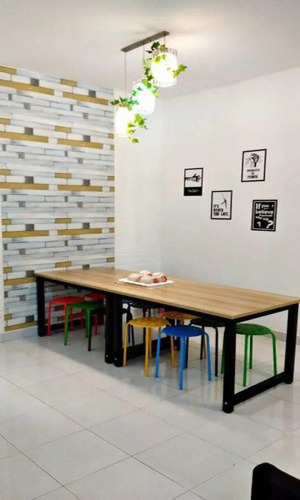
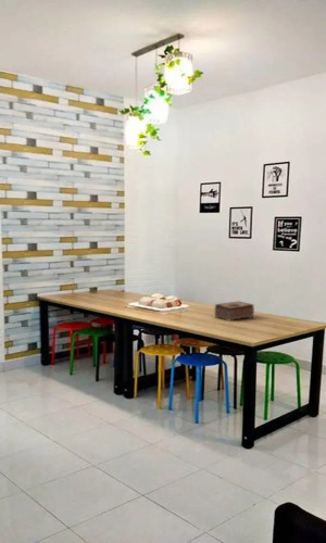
+ tissue box (234, 311)
